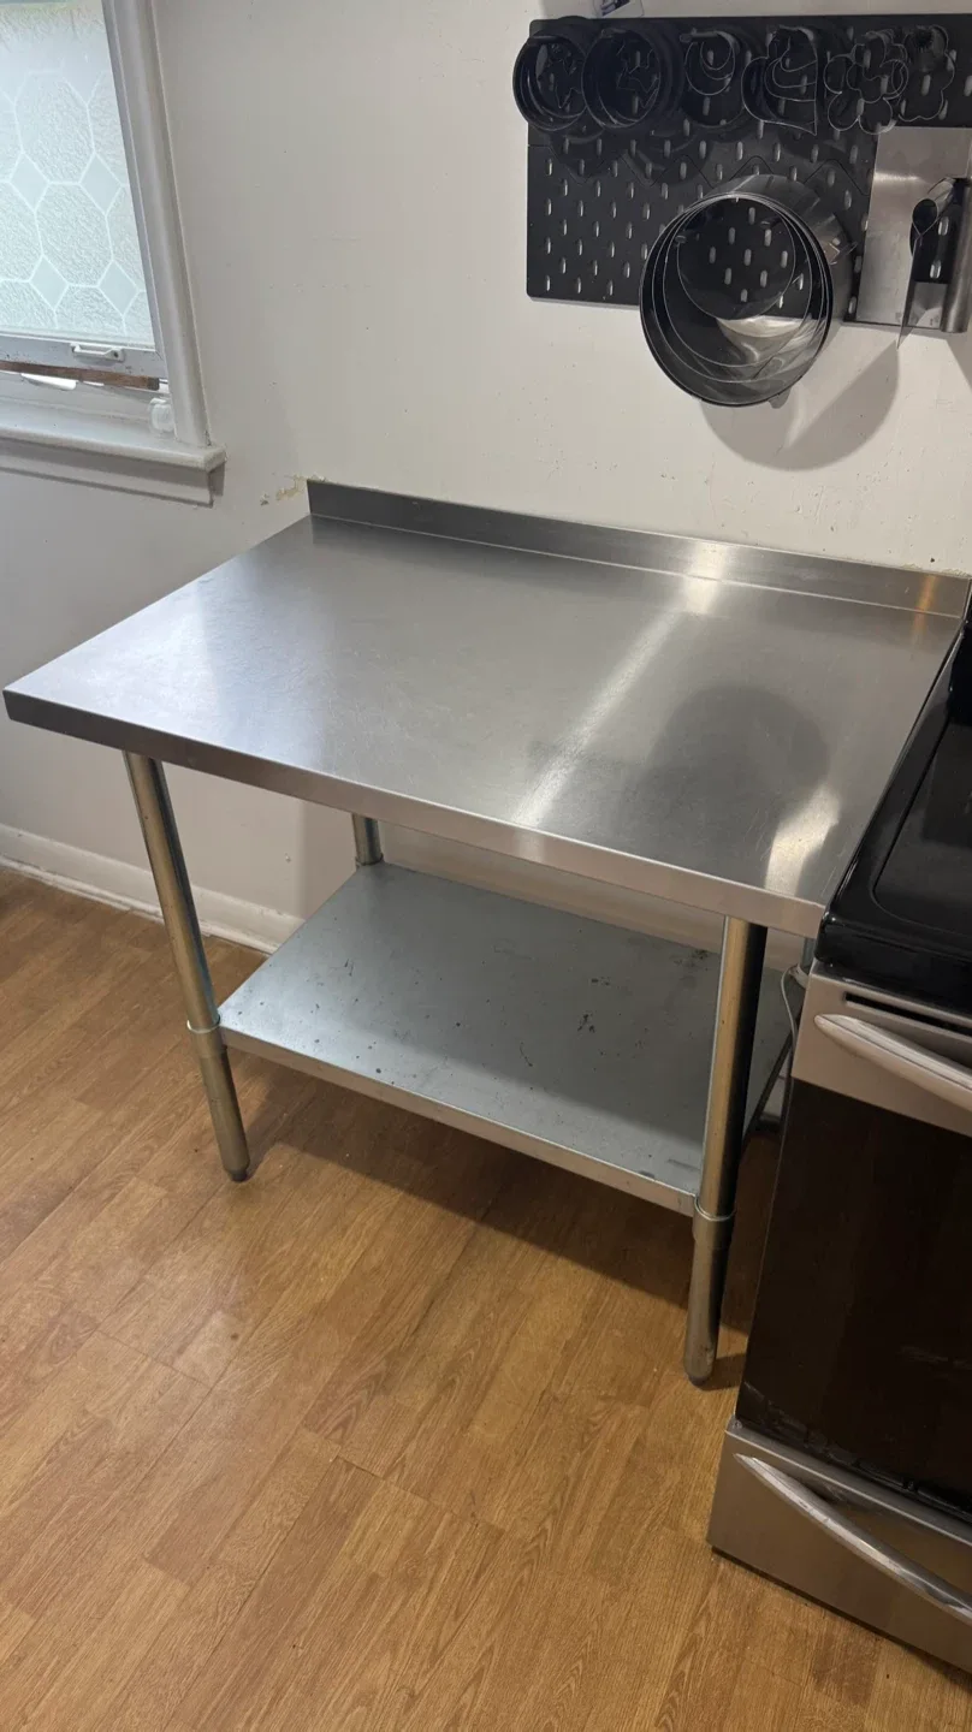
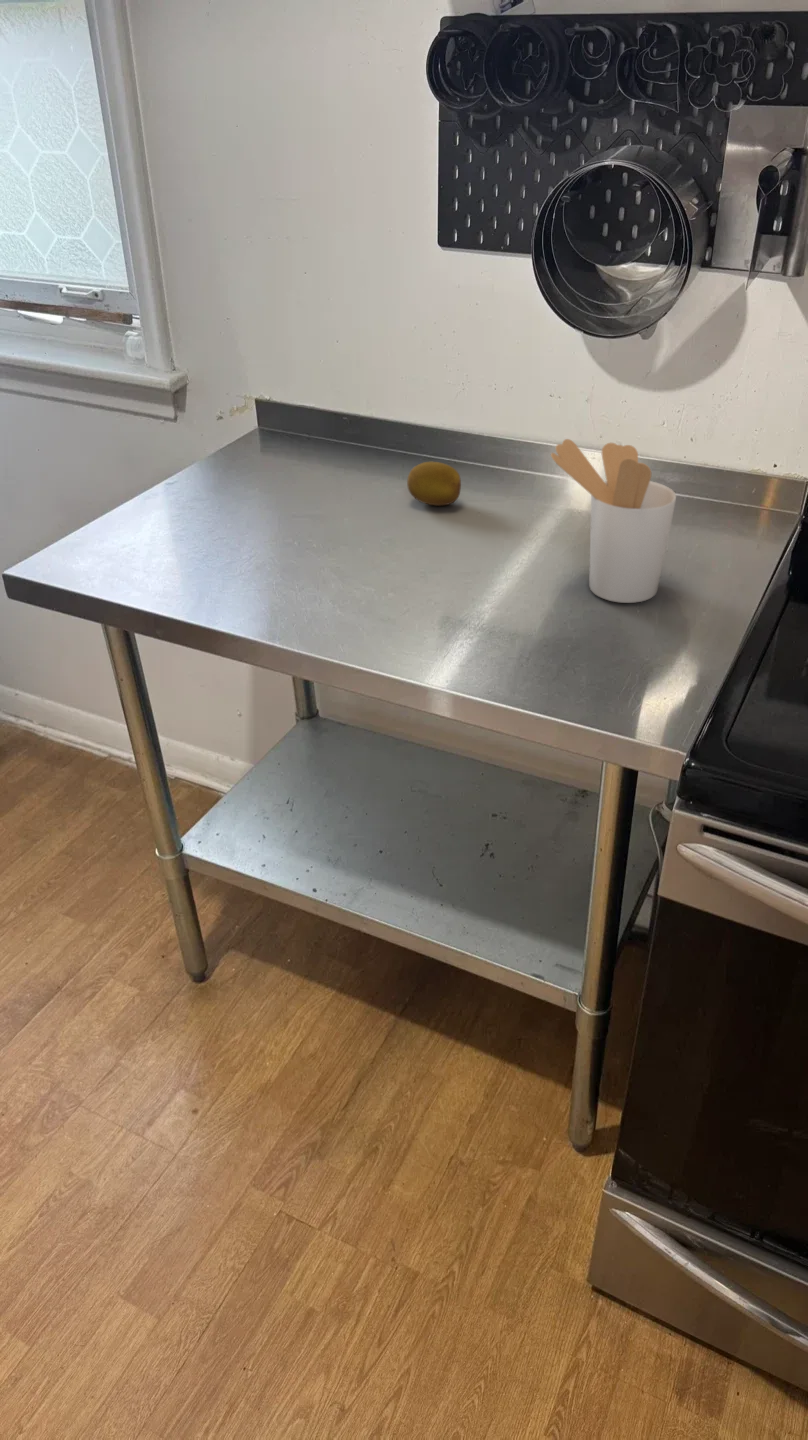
+ utensil holder (608, 517)
+ fruit (434, 483)
